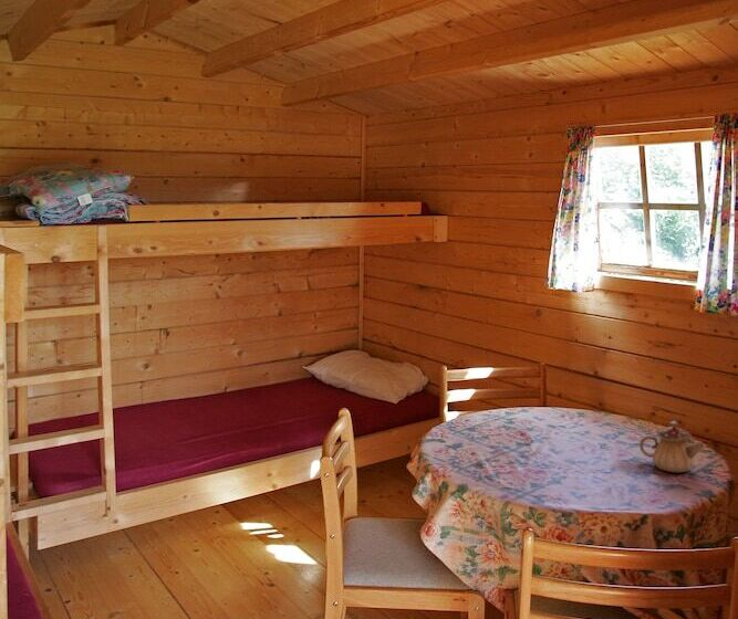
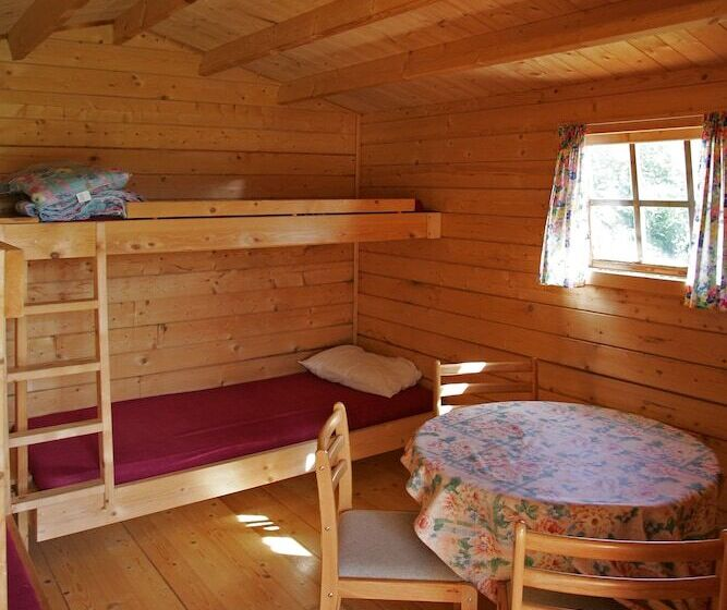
- teapot (671, 443)
